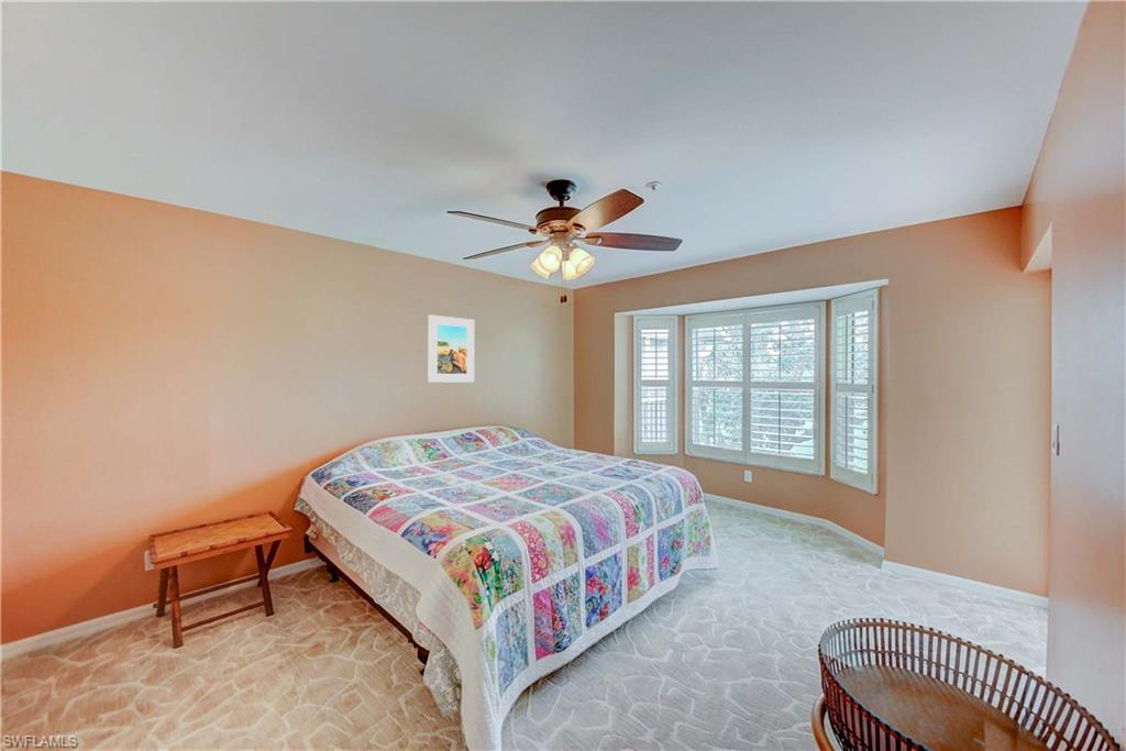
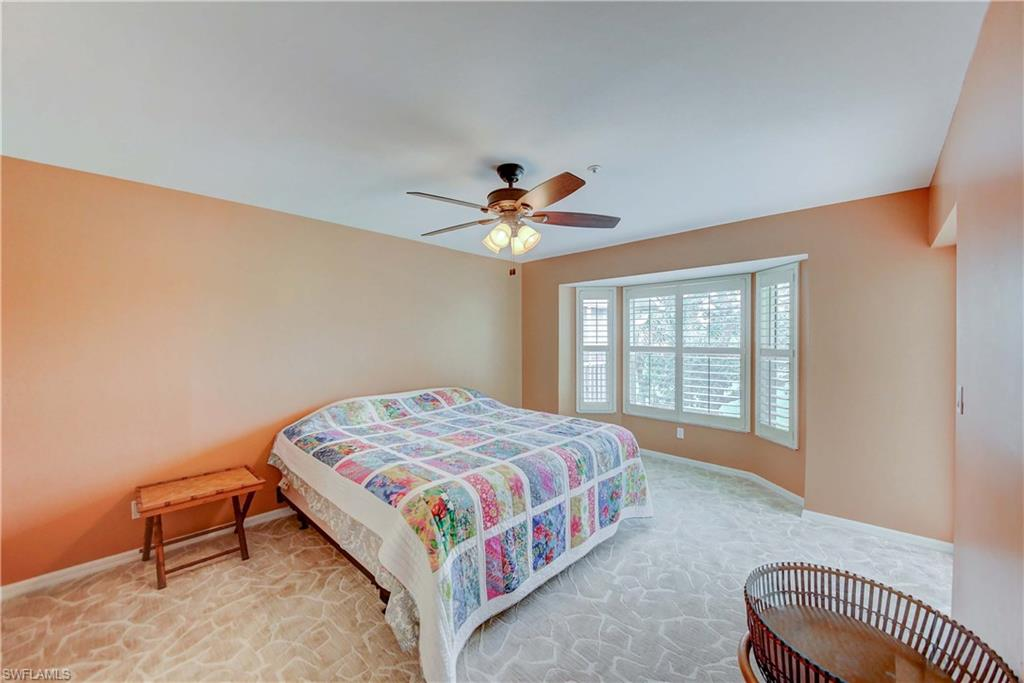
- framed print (452, 350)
